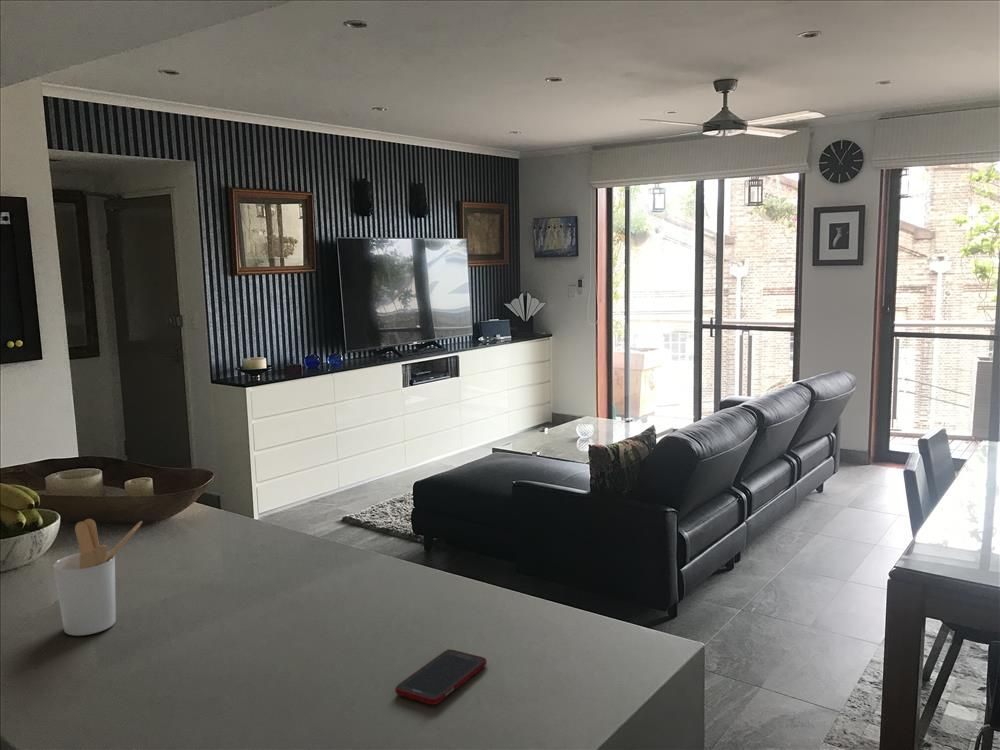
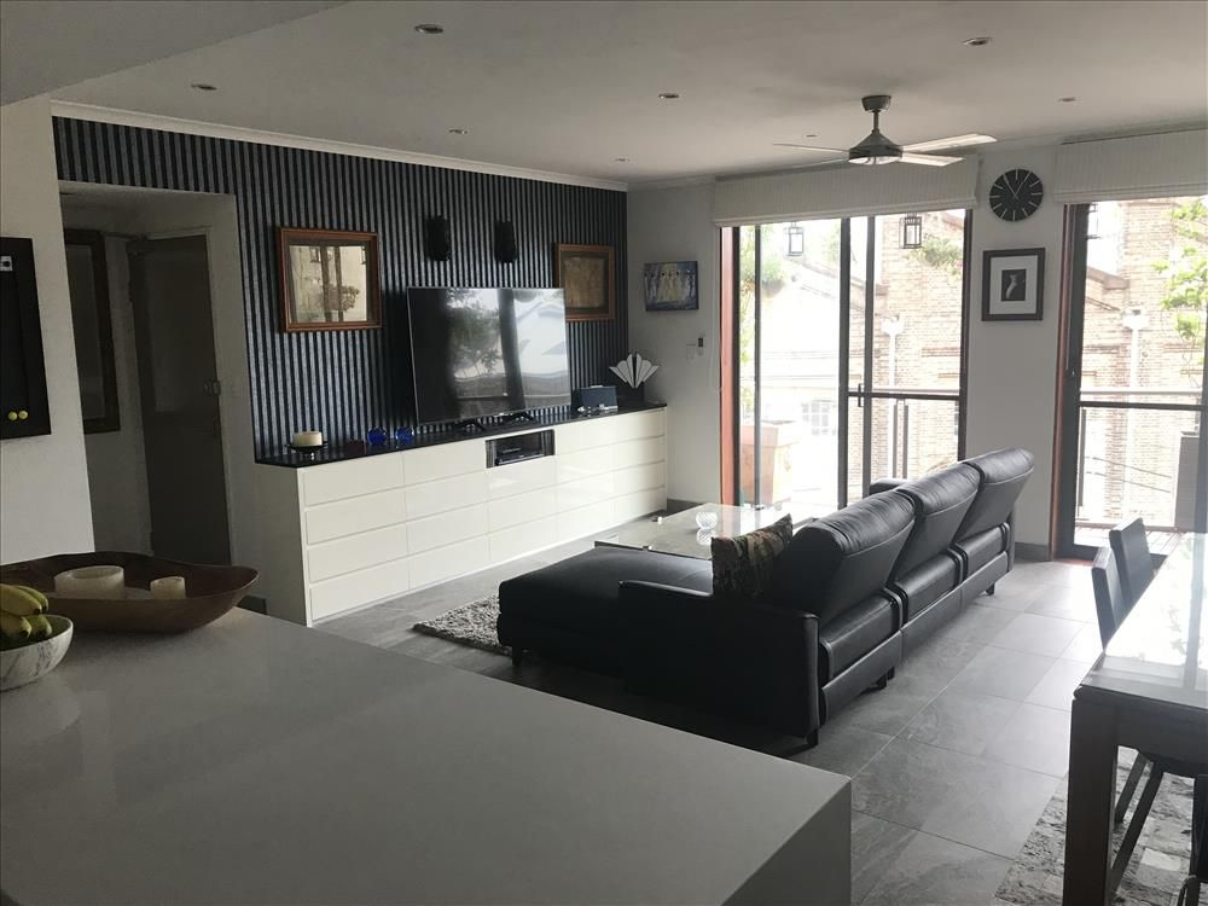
- utensil holder (102, 574)
- cell phone (442, 675)
